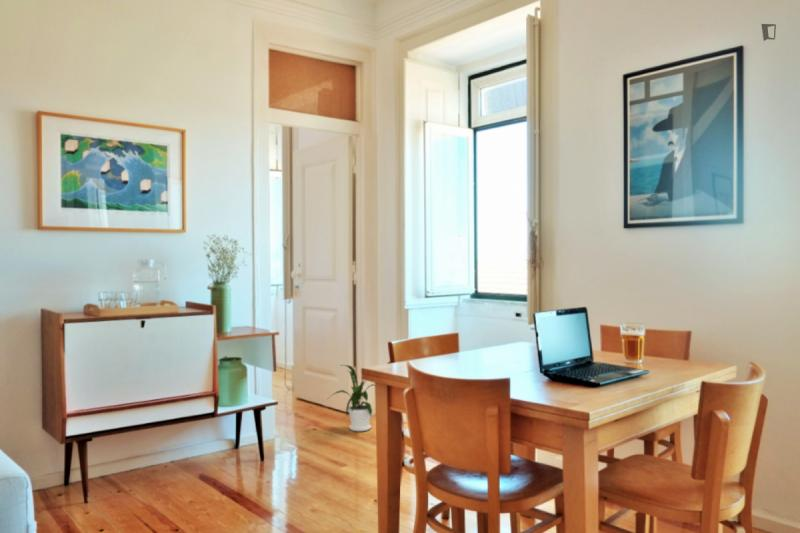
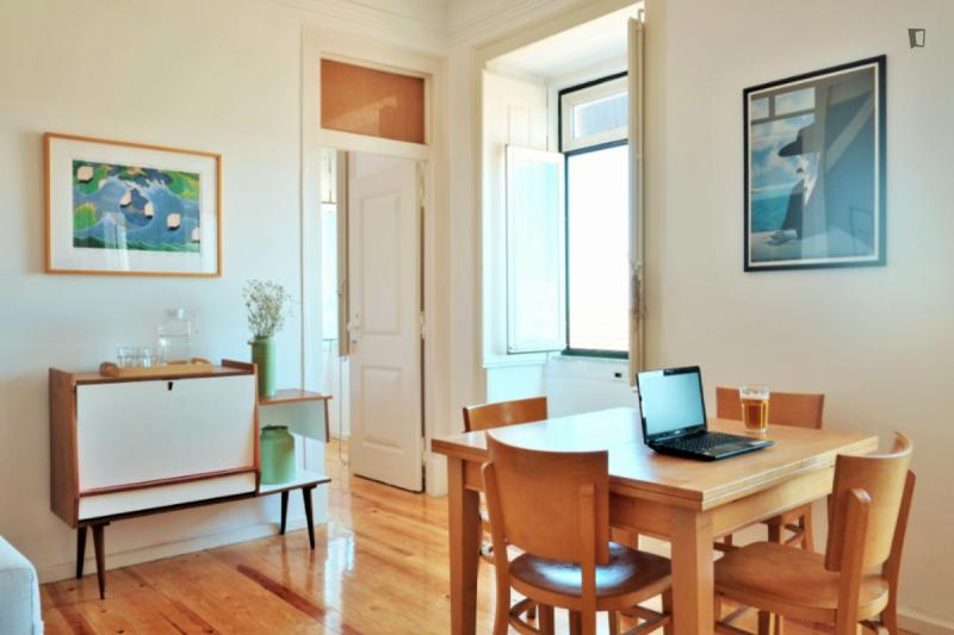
- house plant (359, 396)
